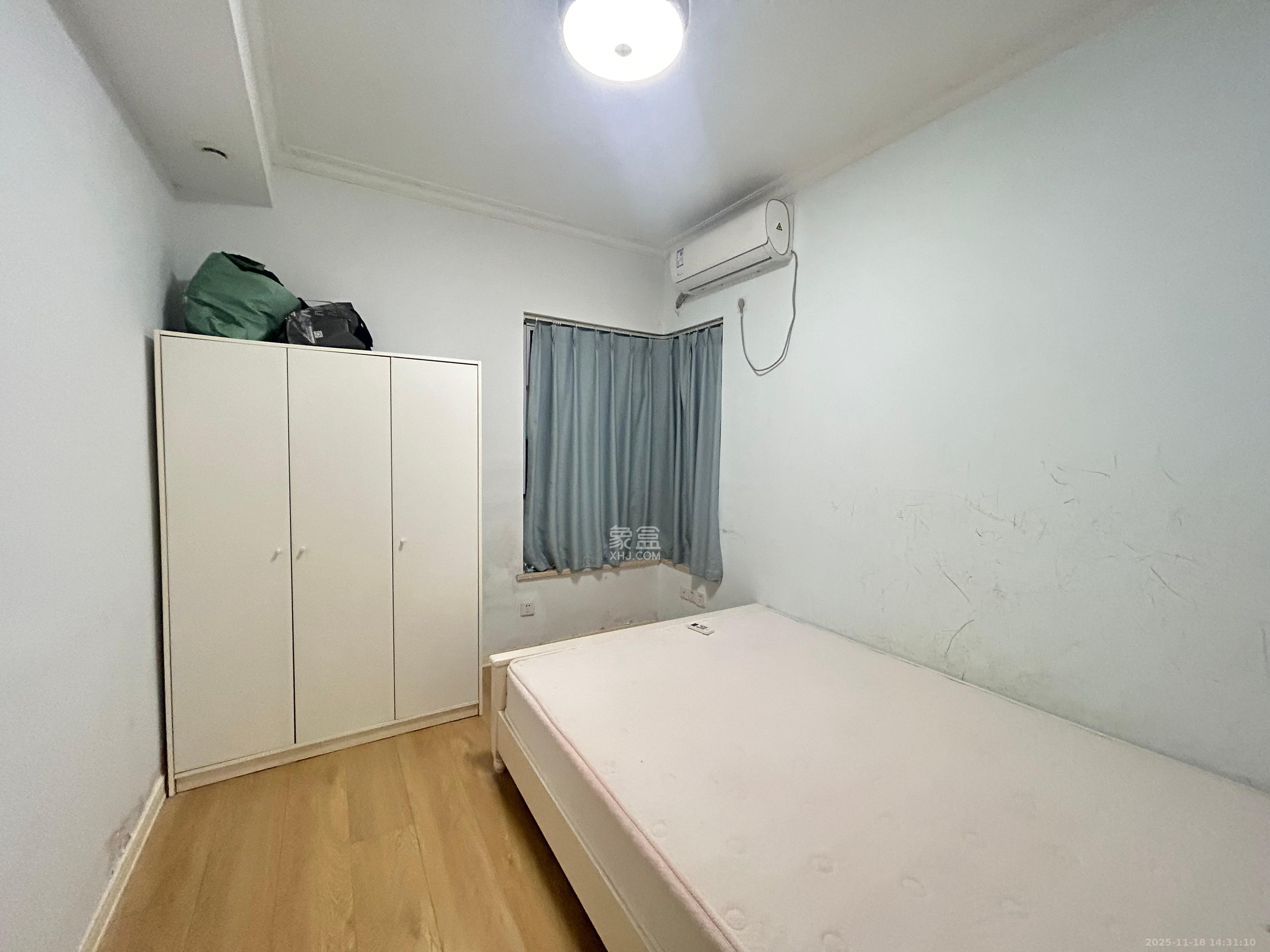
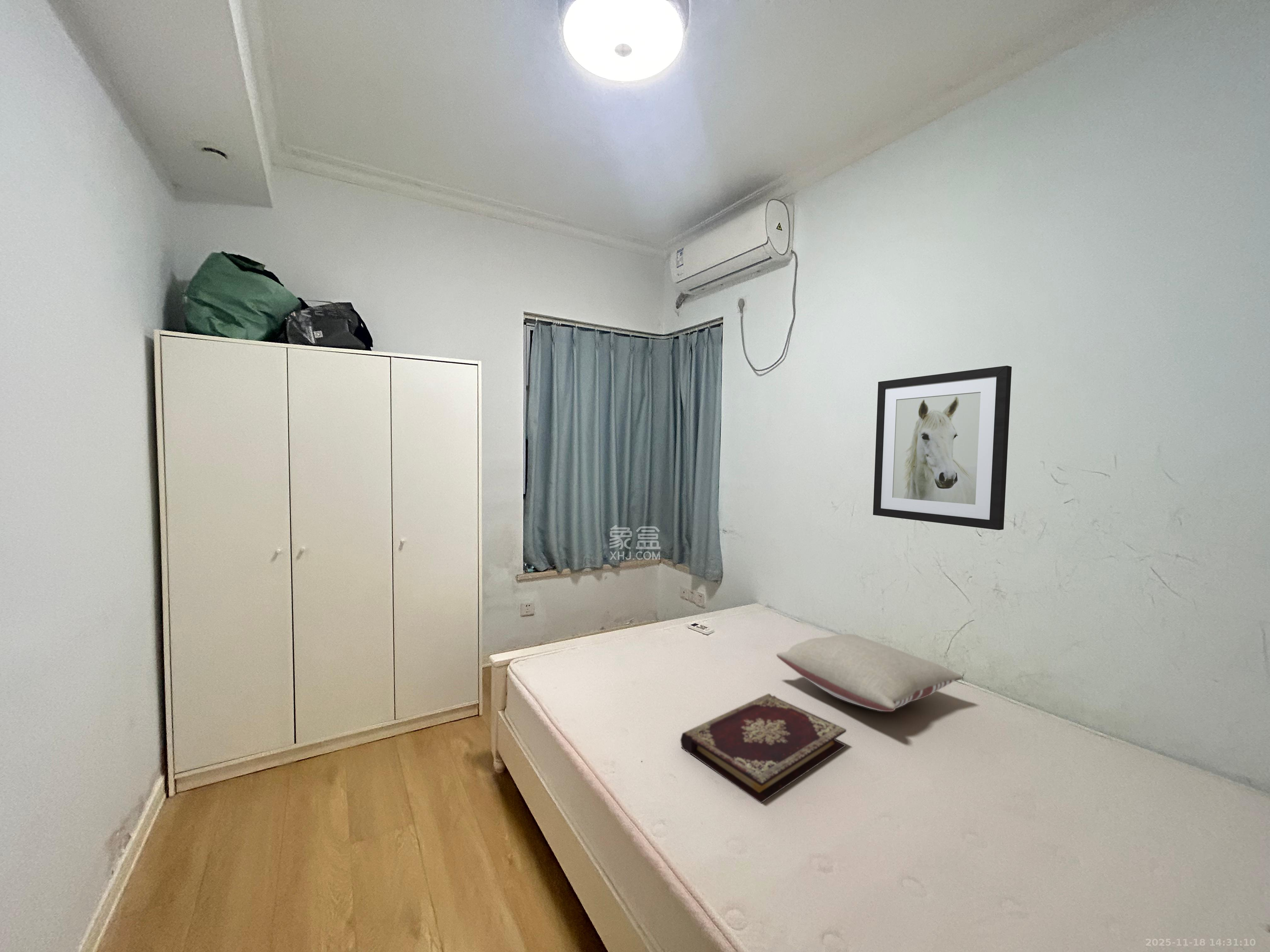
+ pillow (867, 667)
+ book (764, 738)
+ wall art (935, 449)
